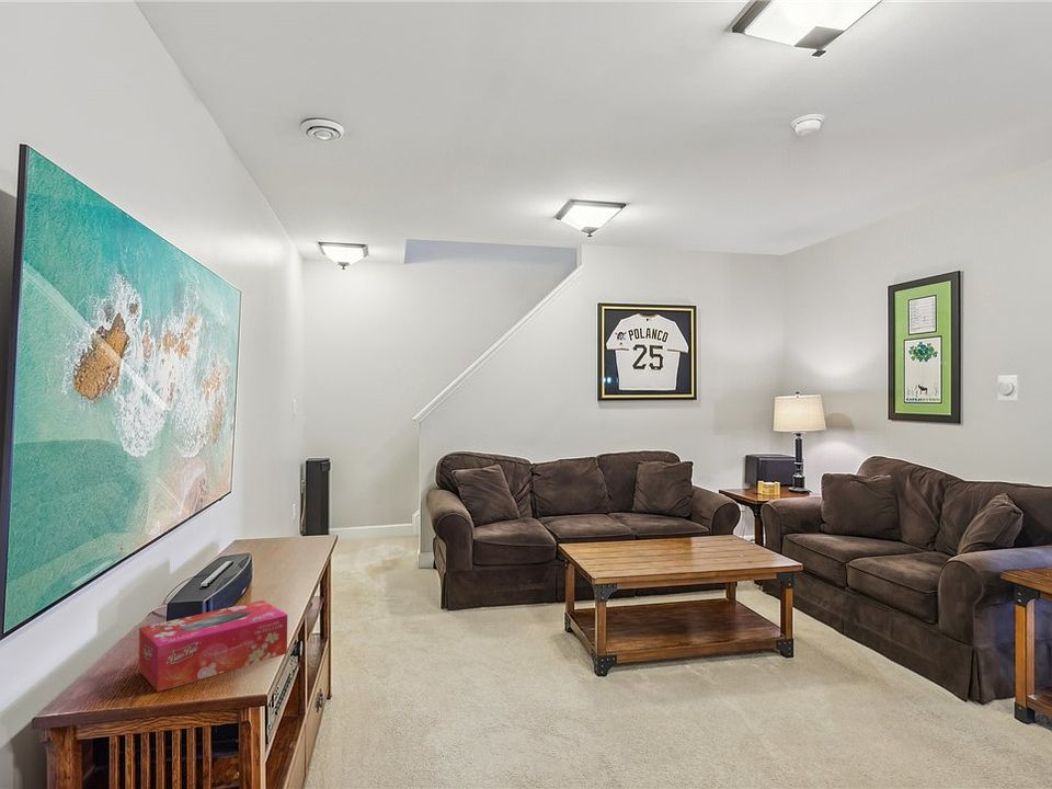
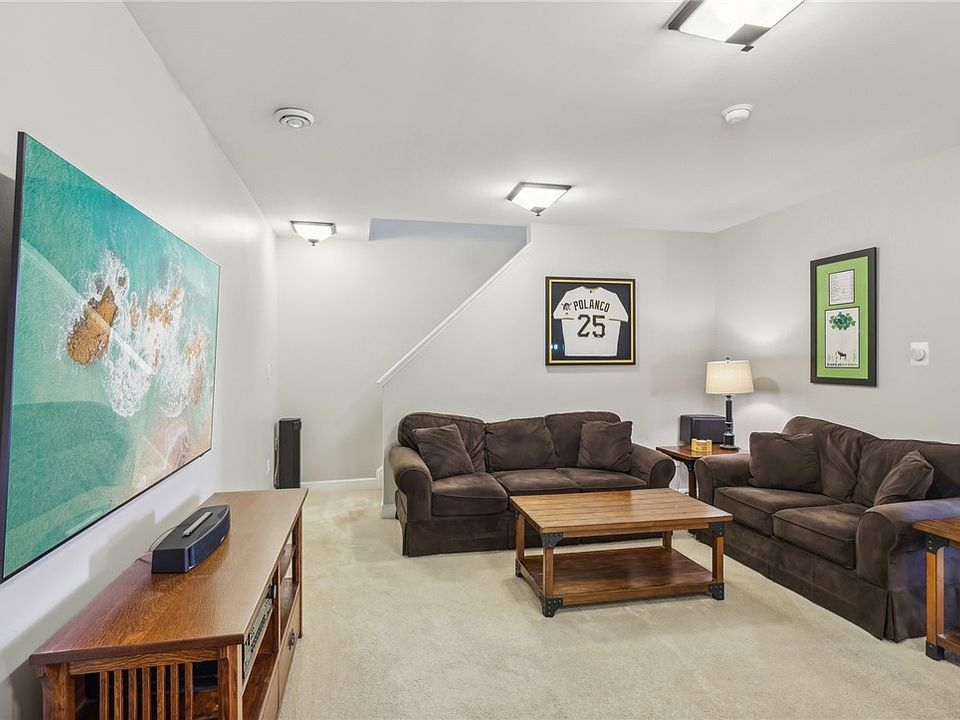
- tissue box (215, 641)
